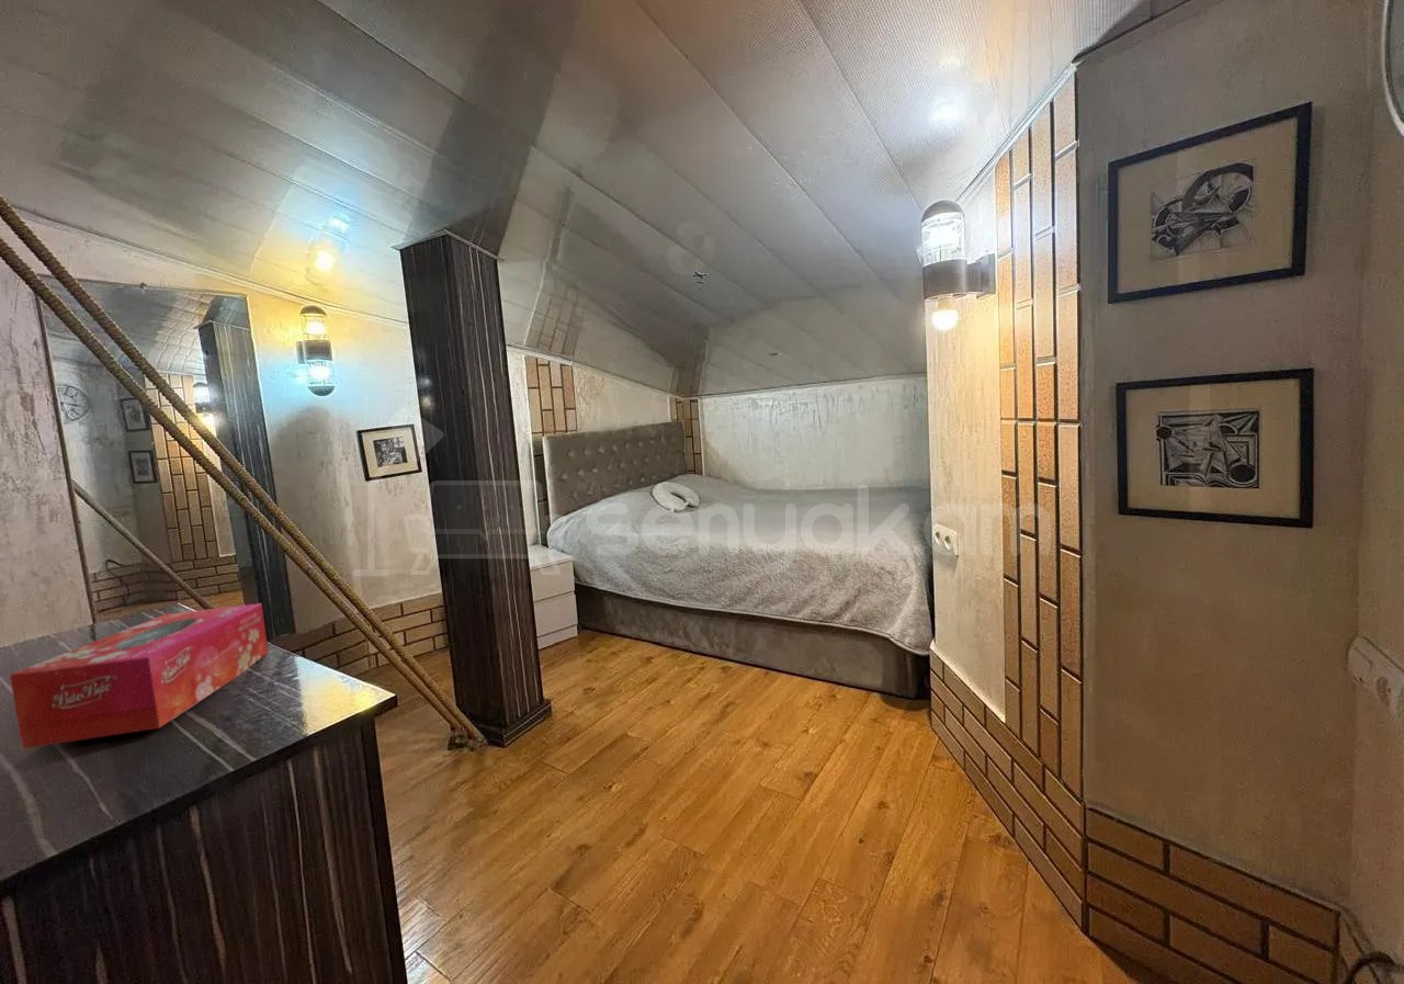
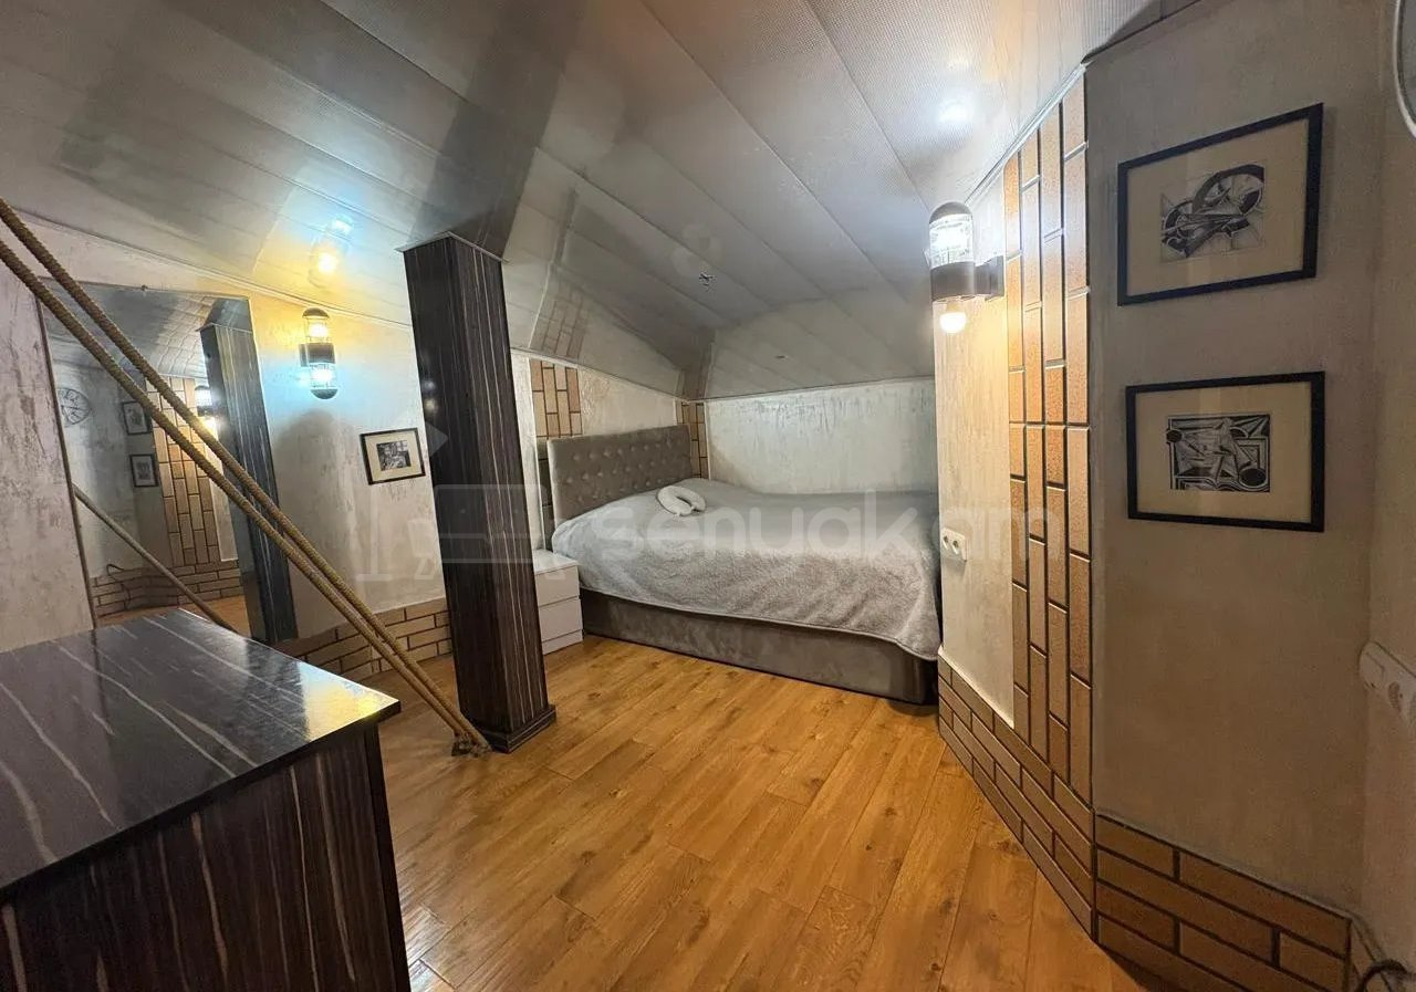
- tissue box (162, 663)
